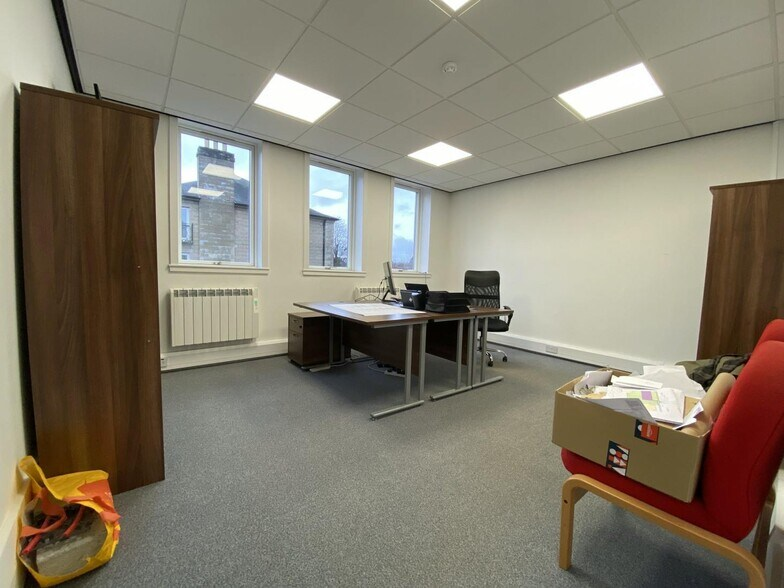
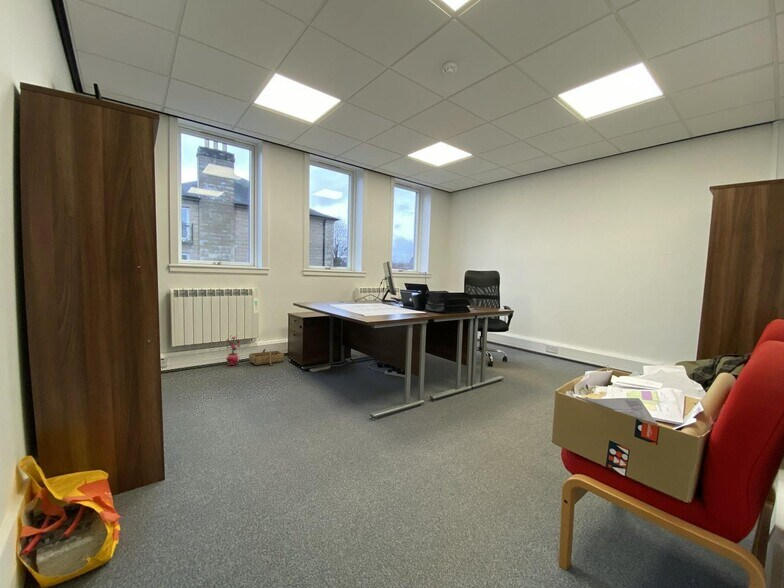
+ potted plant (232, 349)
+ wooden boat (266, 355)
